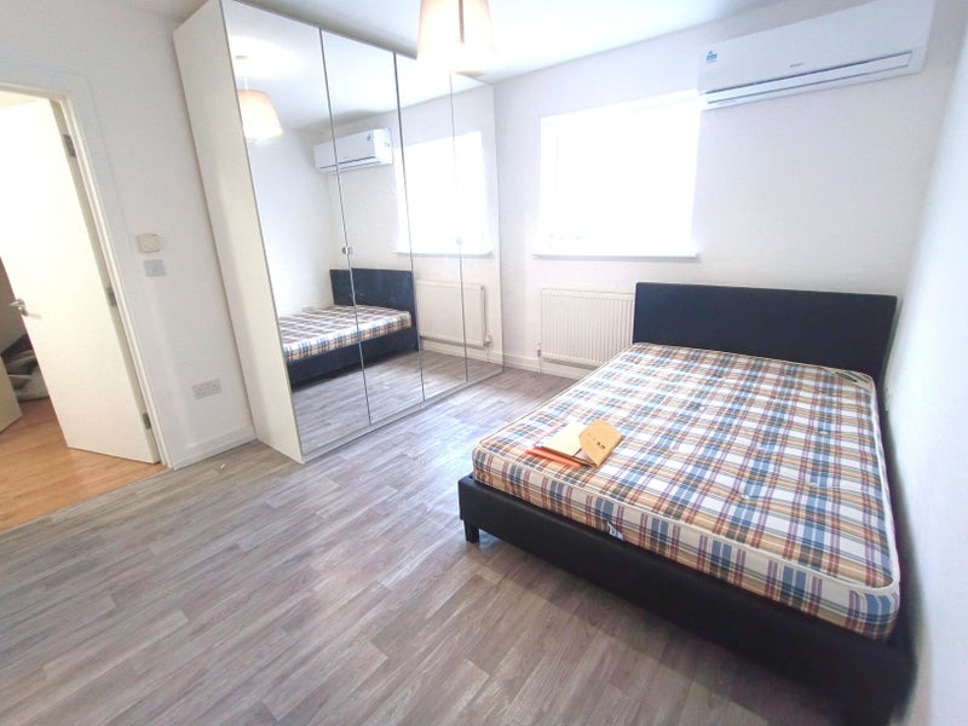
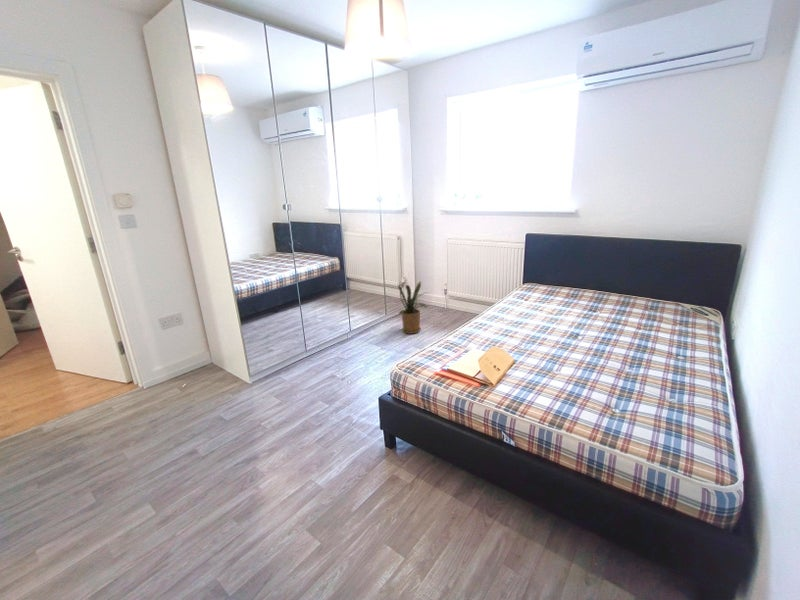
+ house plant (413, 306)
